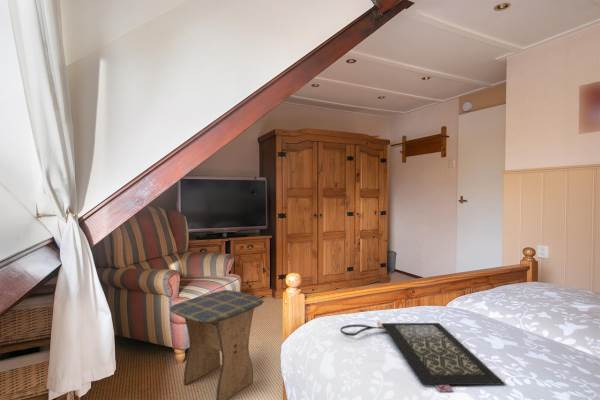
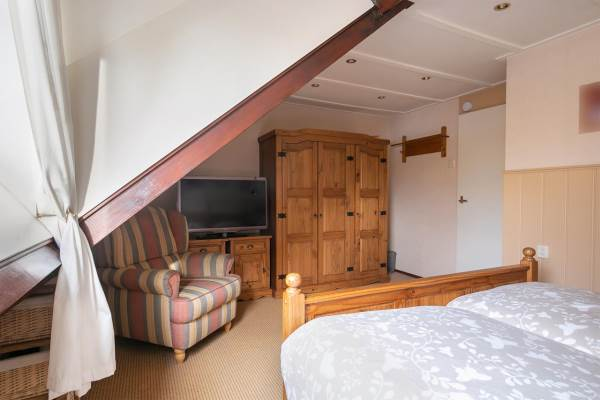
- clutch bag (426, 344)
- stool (218, 343)
